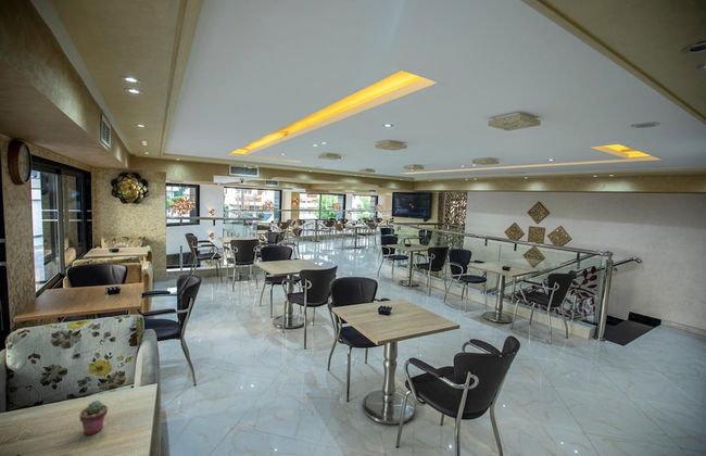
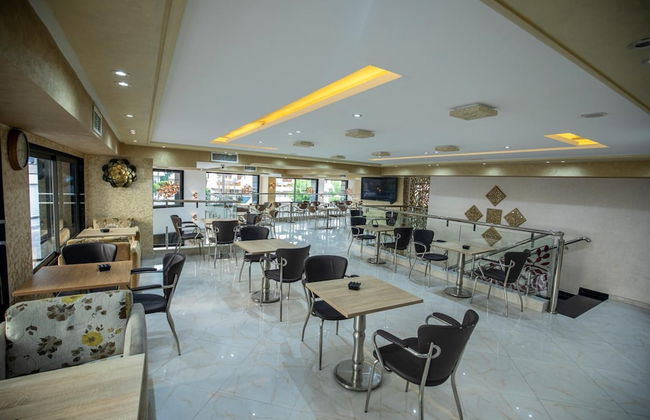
- potted succulent (93, 416)
